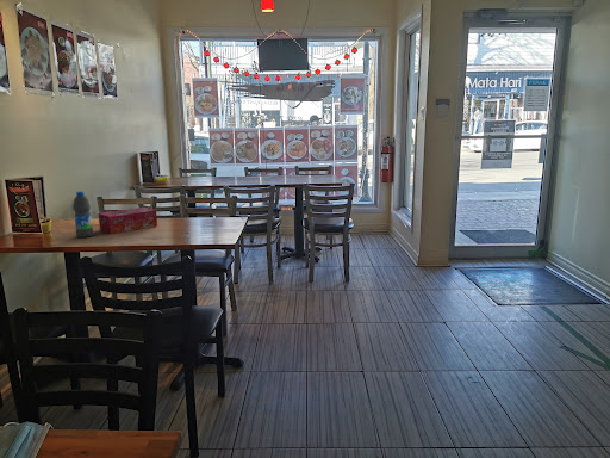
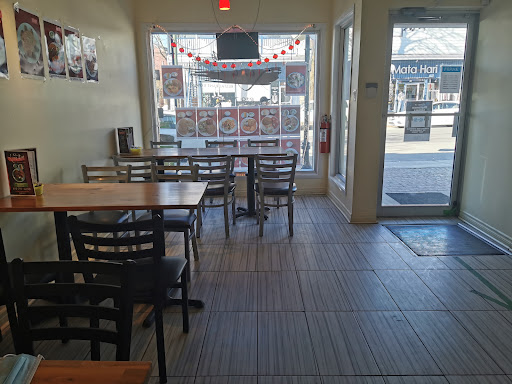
- tissue box (127, 219)
- water bottle (82, 213)
